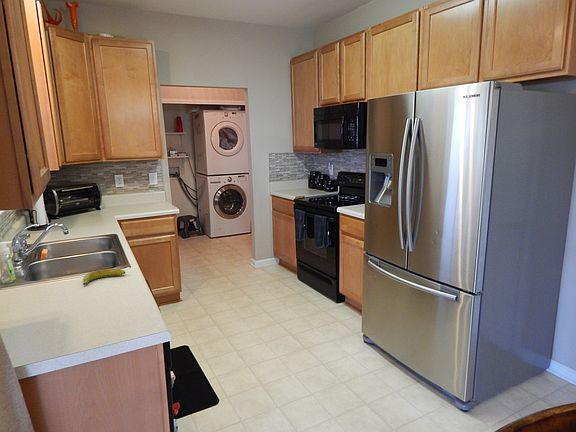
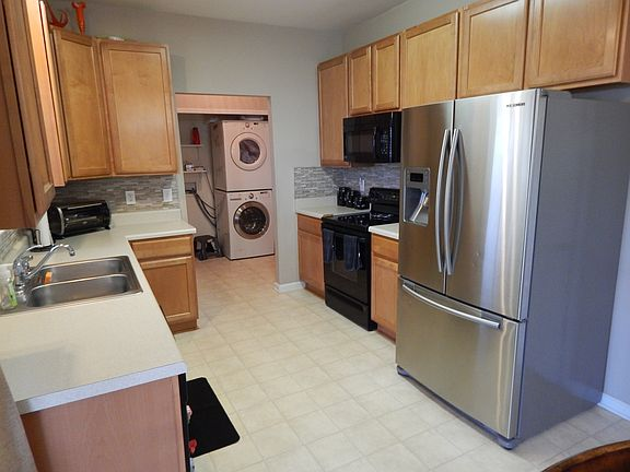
- banana (102, 275)
